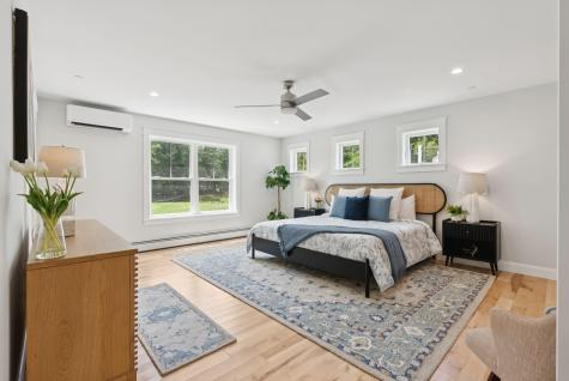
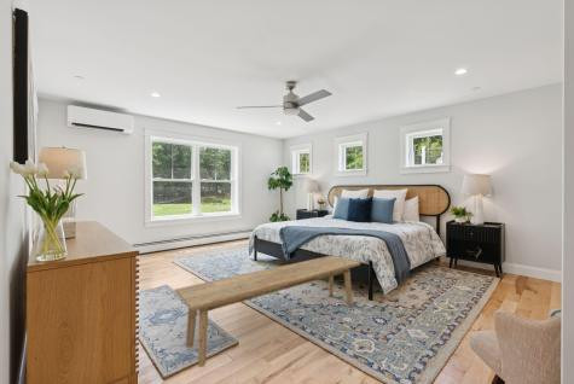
+ bench (280, 290)
